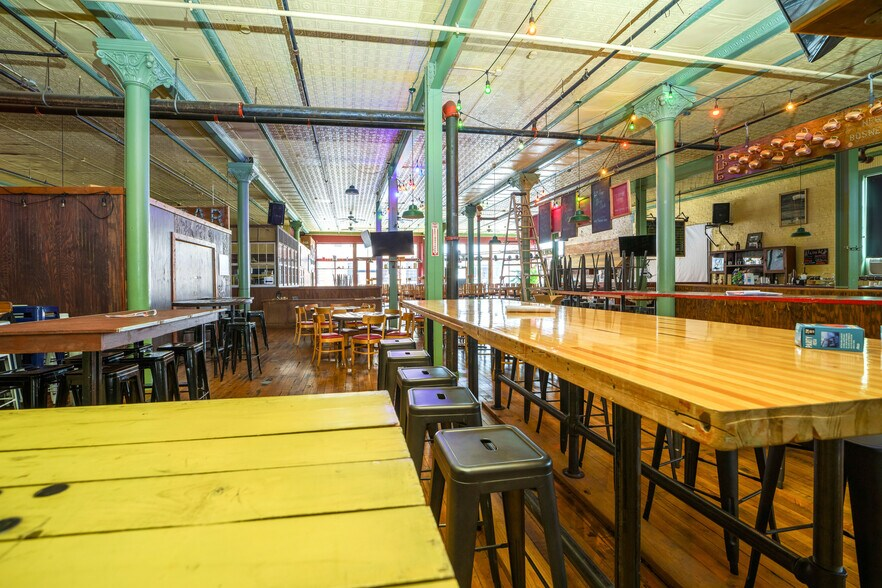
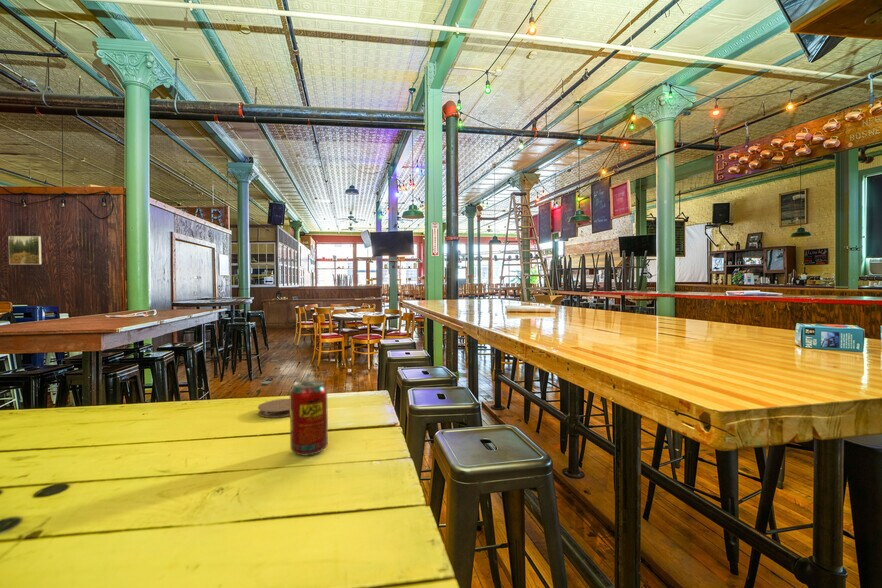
+ beverage can (309, 416)
+ coaster (281, 407)
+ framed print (25, 250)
